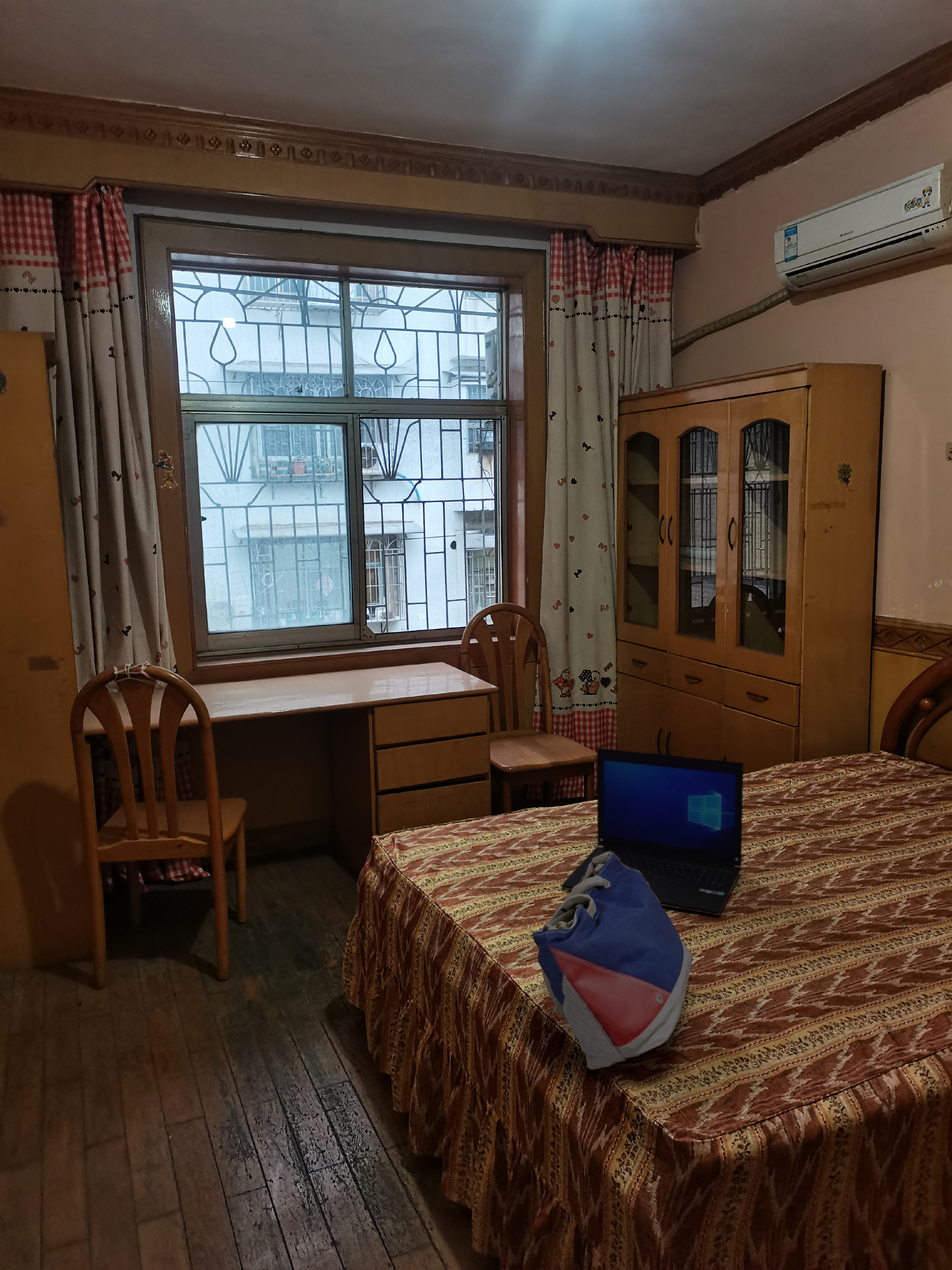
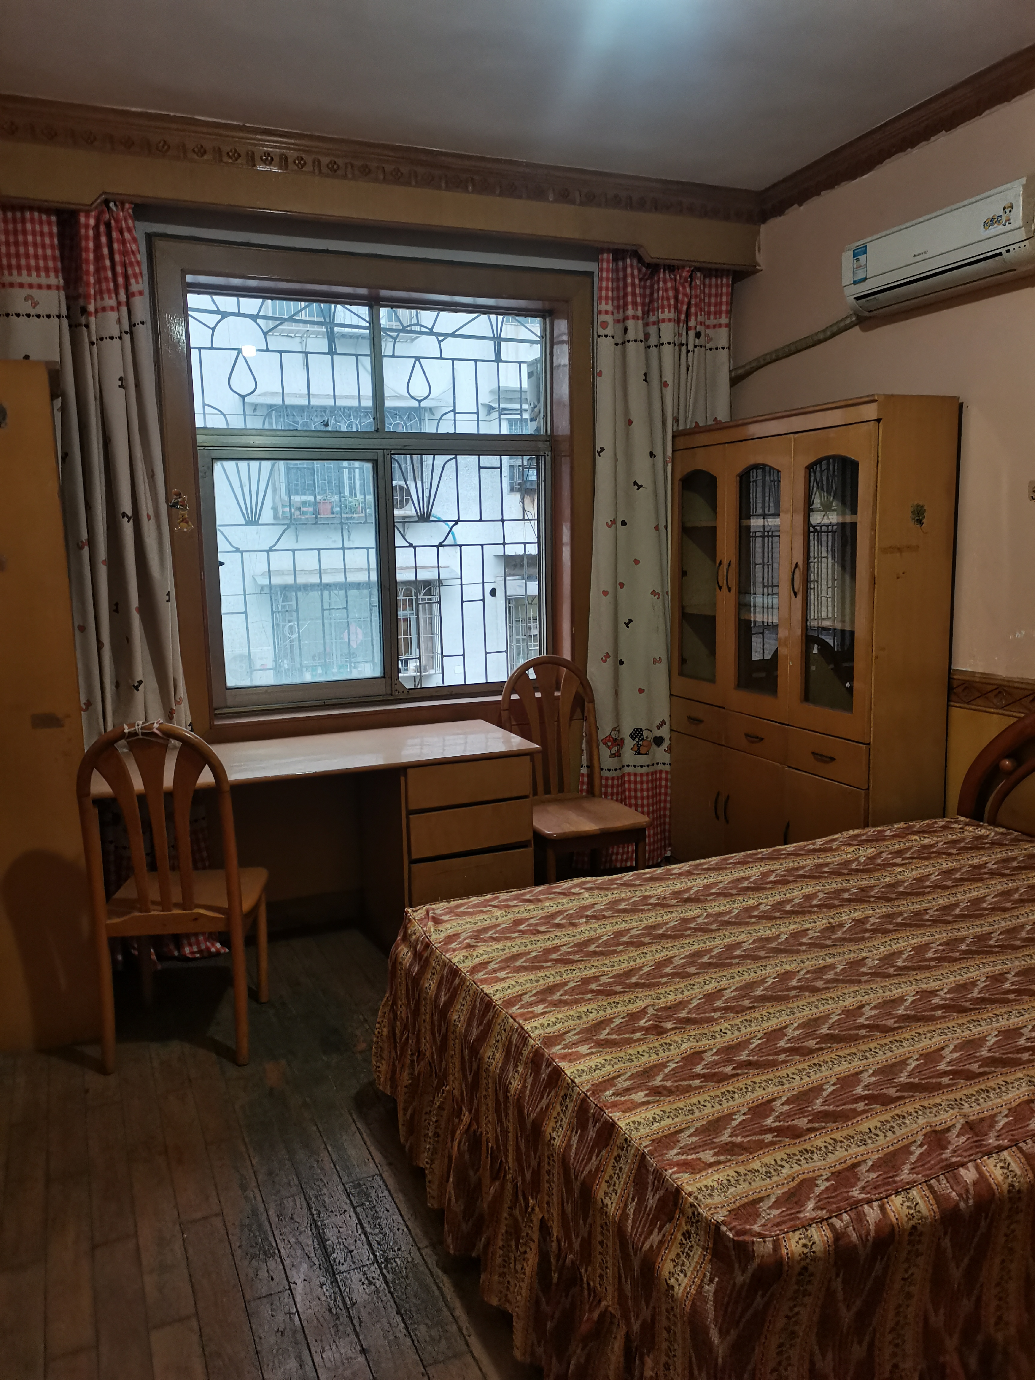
- tote bag (616, 957)
- laptop (654, 825)
